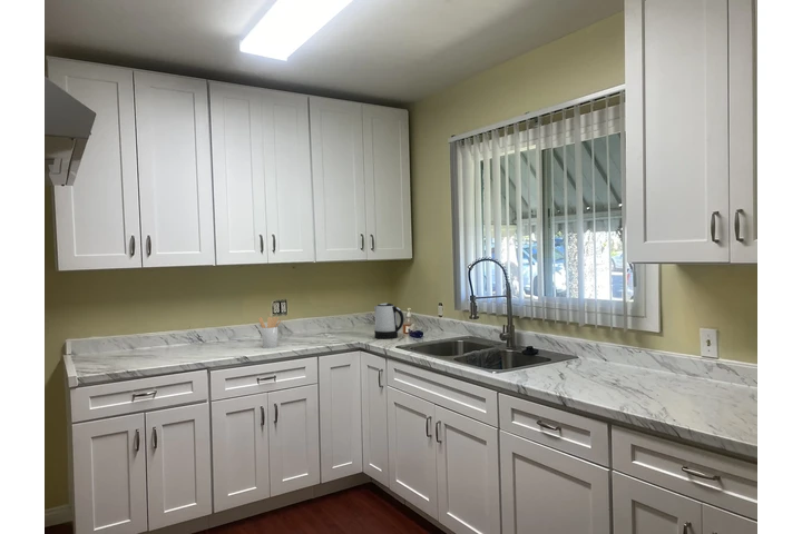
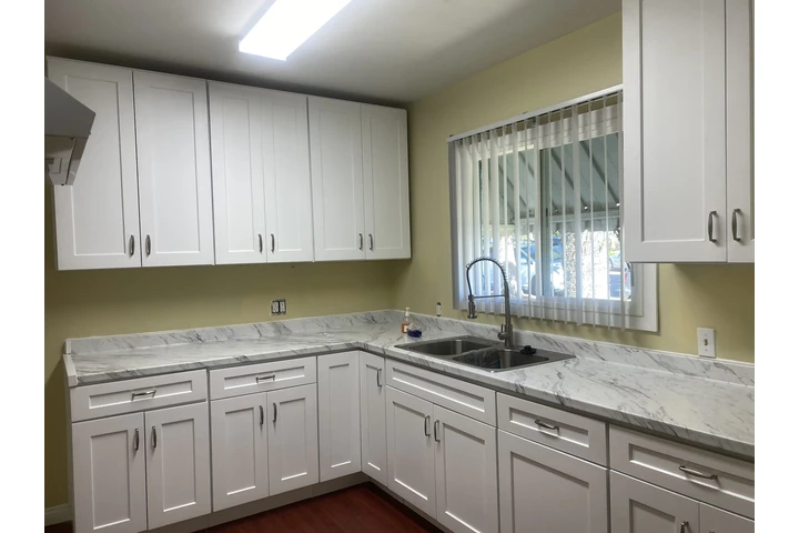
- utensil holder (271, 332)
- kettle (389, 319)
